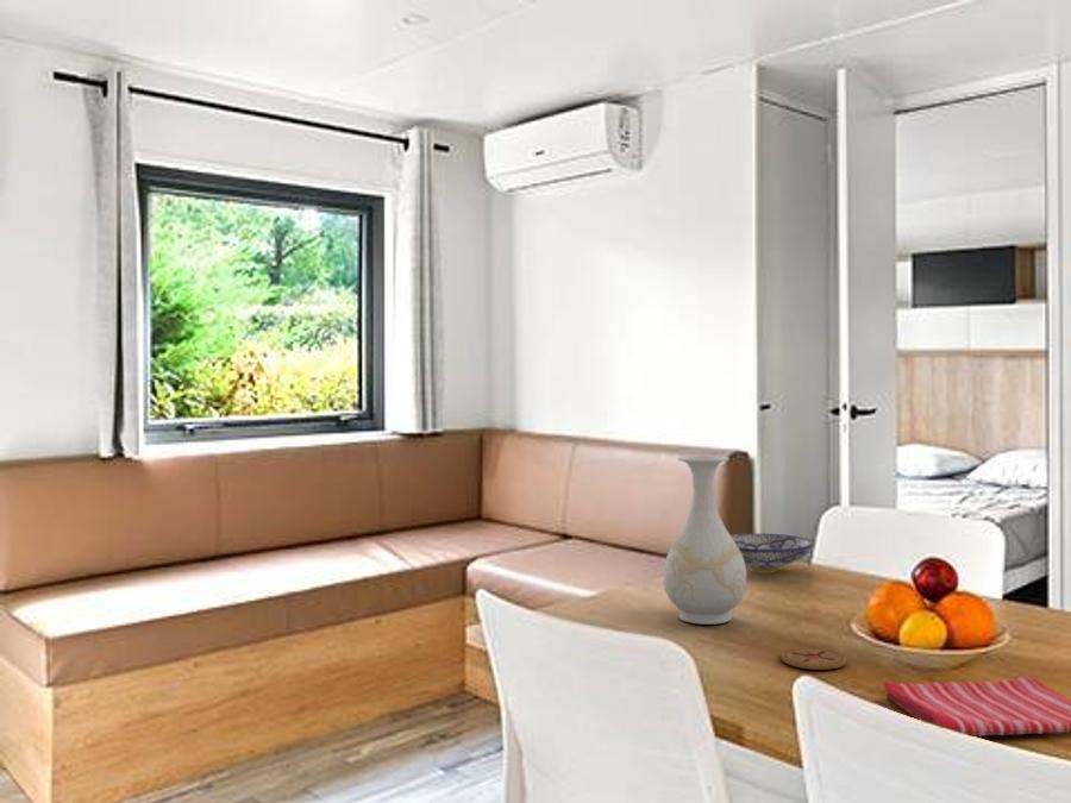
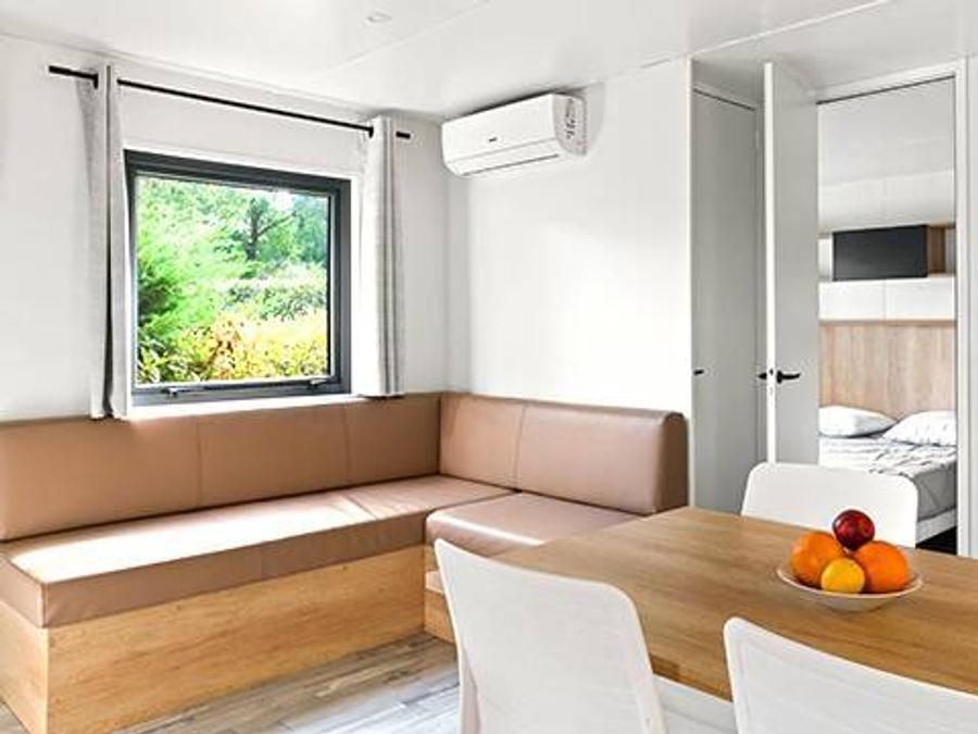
- dish towel (990, 704)
- coaster (813, 658)
- bowl (763, 556)
- vase (703, 538)
